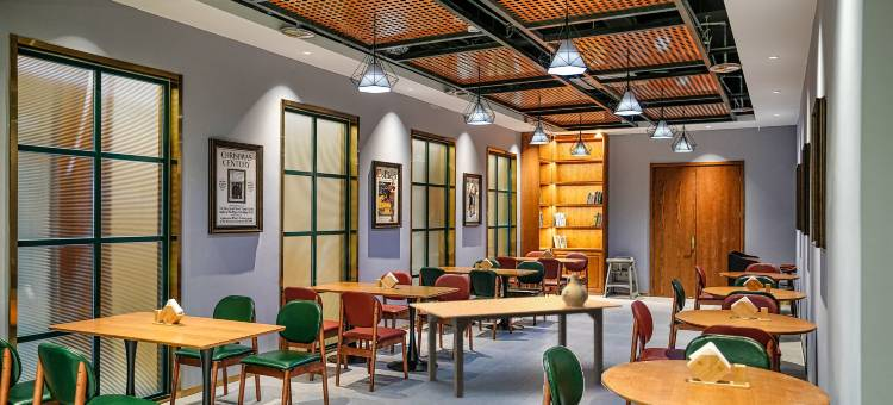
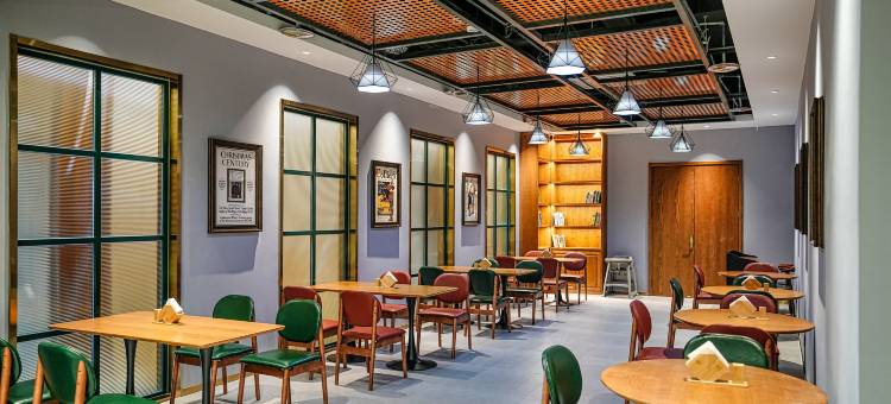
- dining table (514, 317)
- ceramic jug (574, 288)
